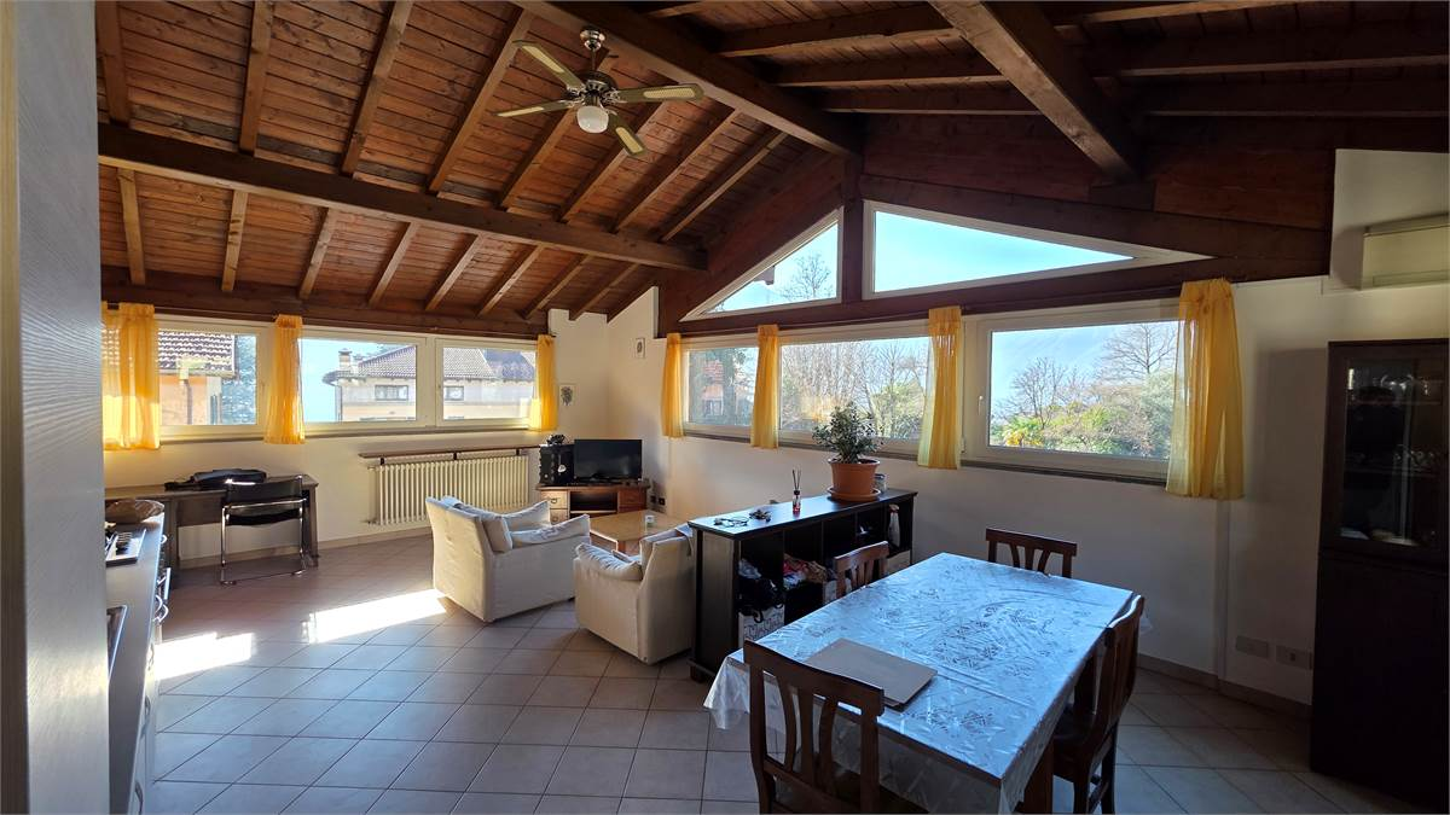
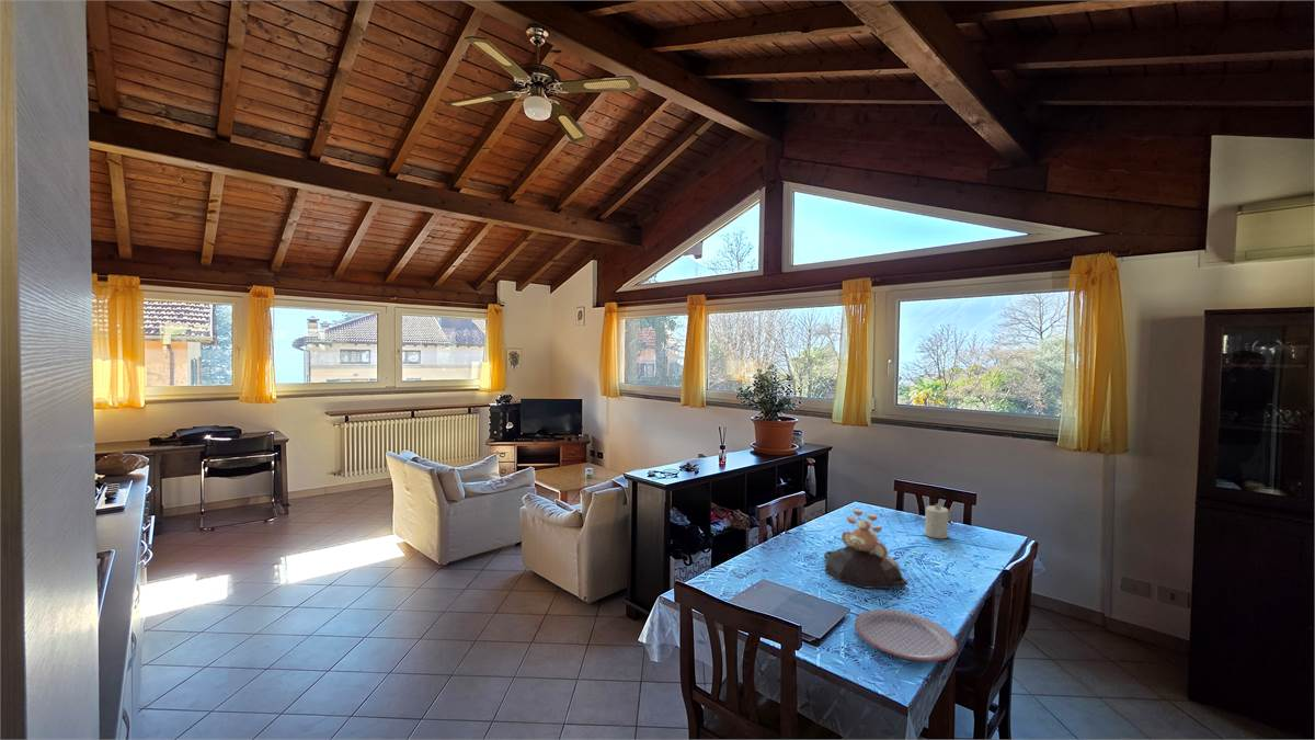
+ plate (903, 636)
+ decorative bowl (864, 542)
+ candle (936, 519)
